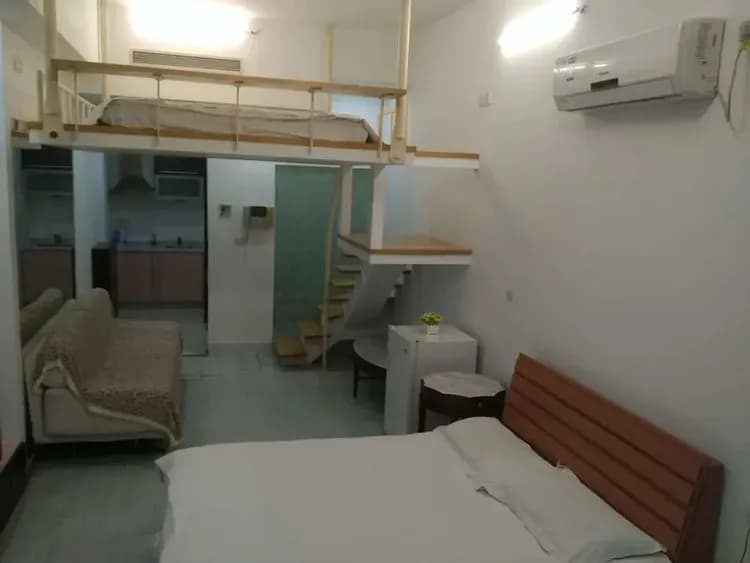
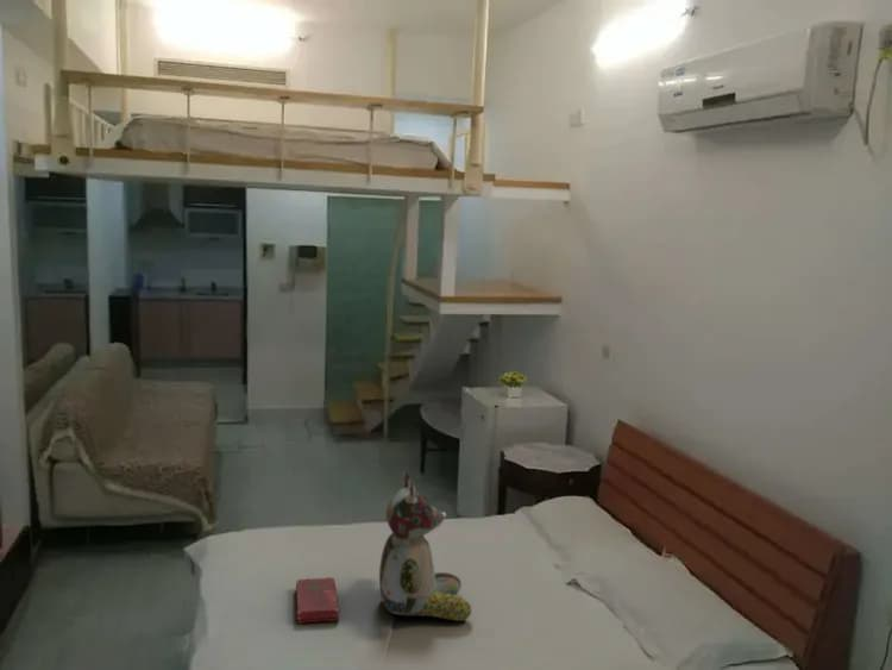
+ stuffed bear (425, 544)
+ book (316, 599)
